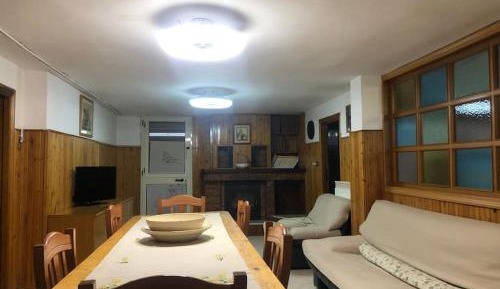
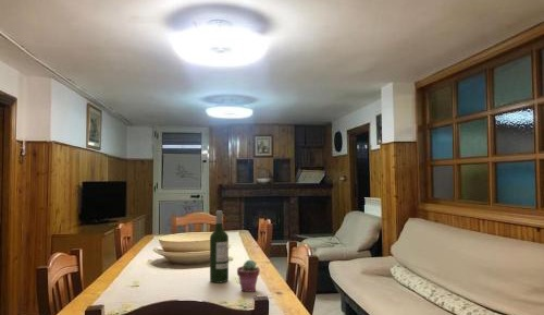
+ potted succulent (248, 275)
+ wine bottle (219, 245)
